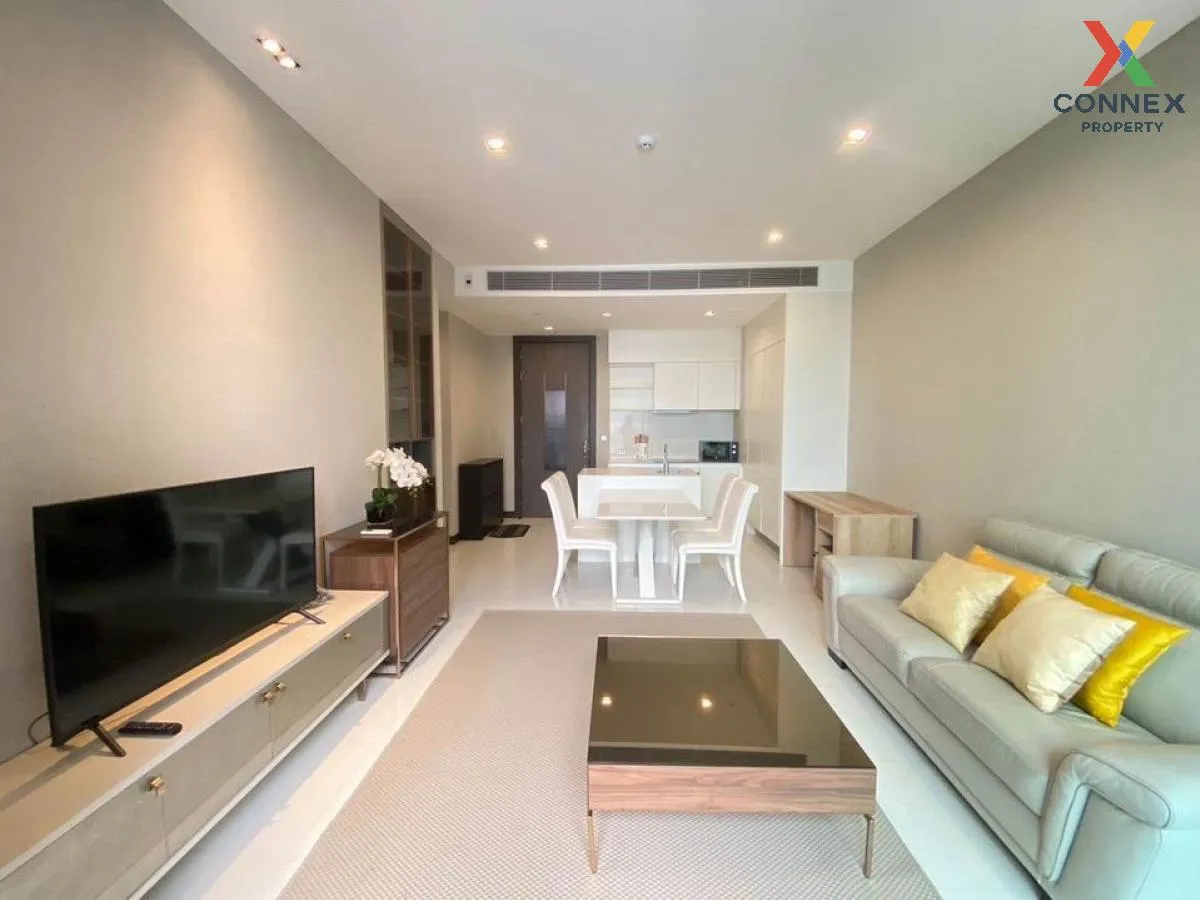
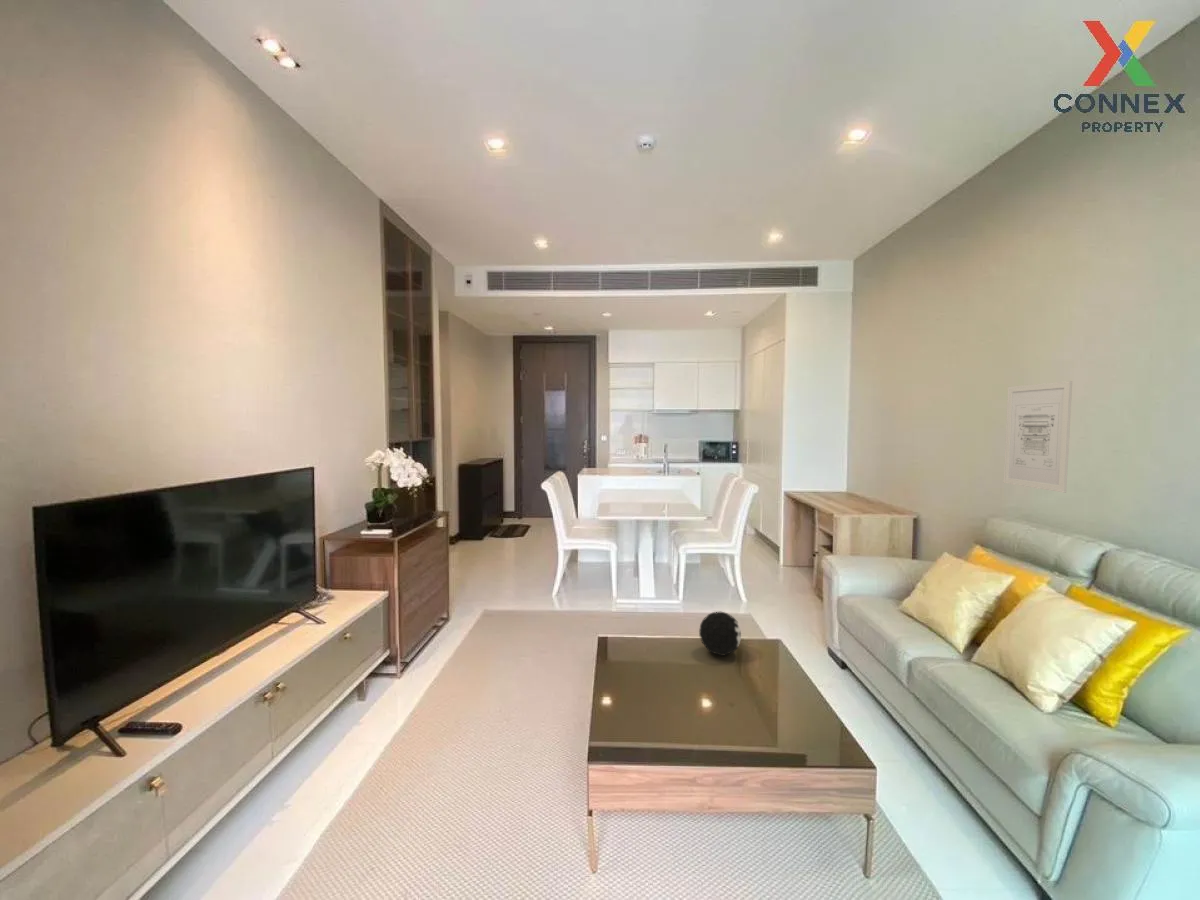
+ wall art (1035, 436)
+ decorative orb (719, 633)
